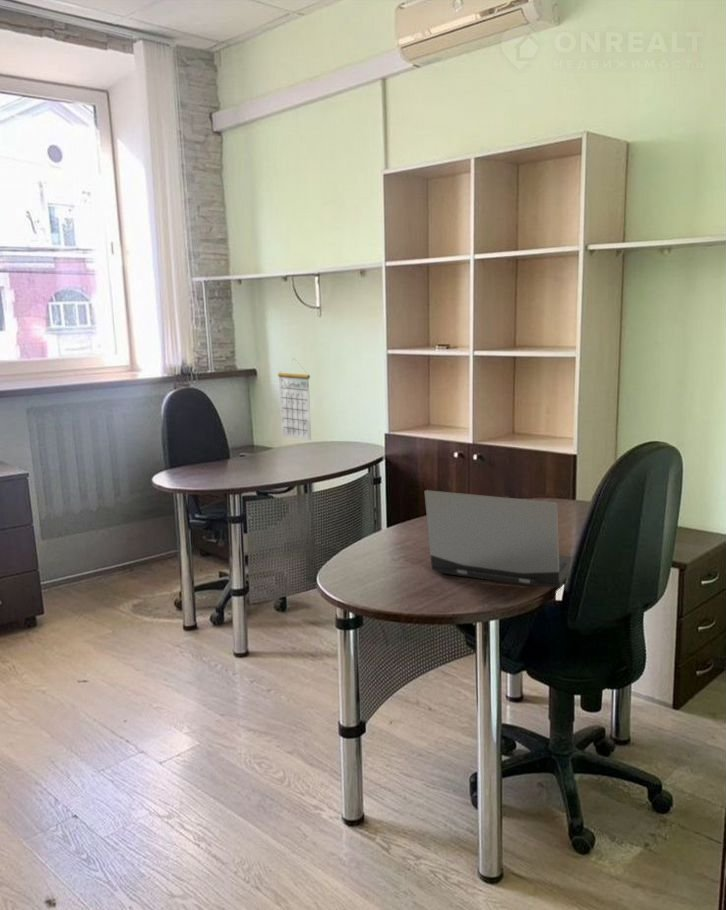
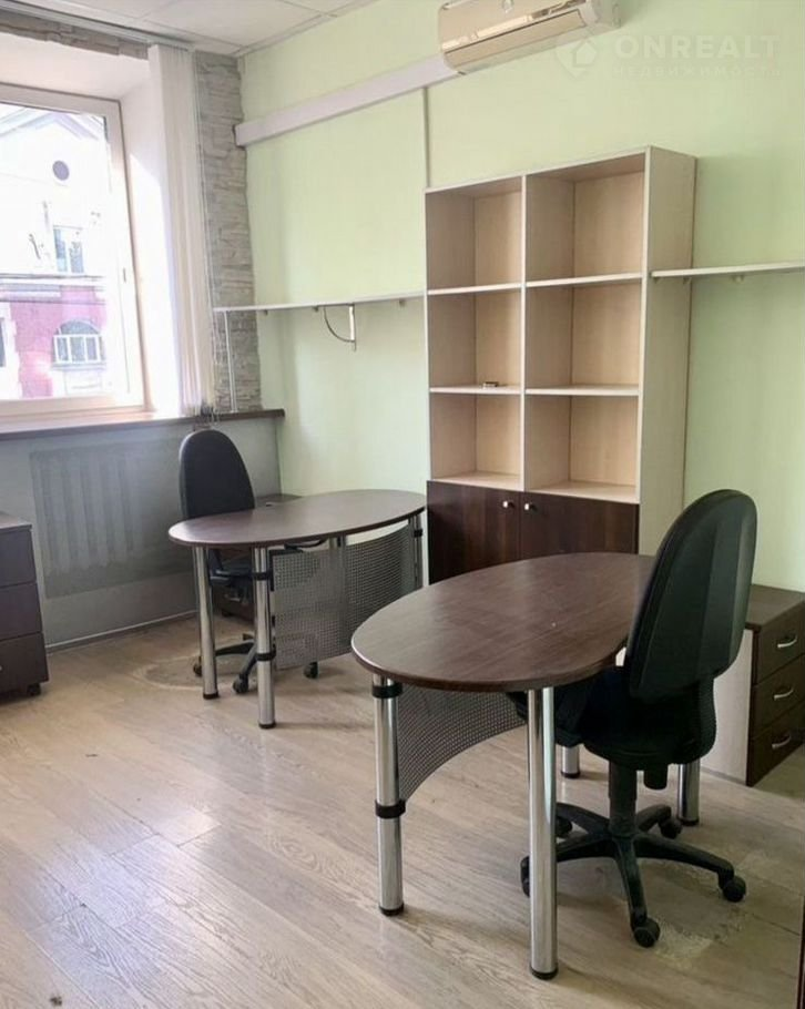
- laptop computer (503, 528)
- calendar (294, 398)
